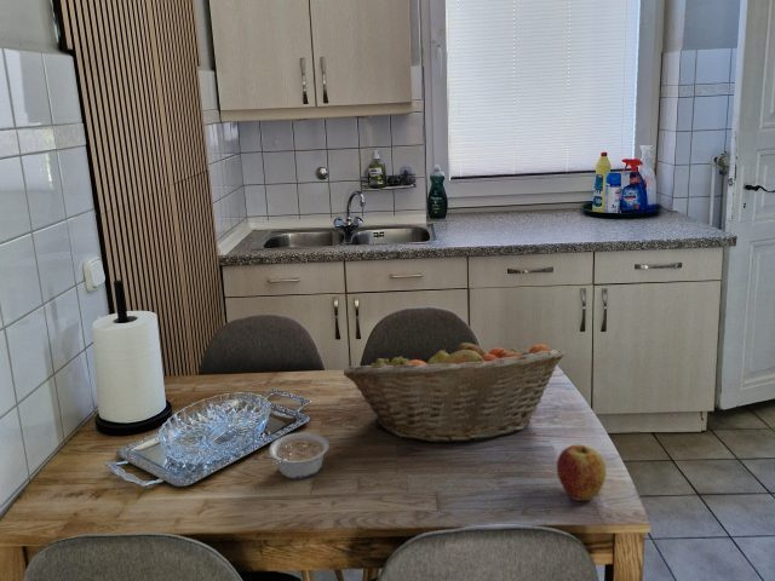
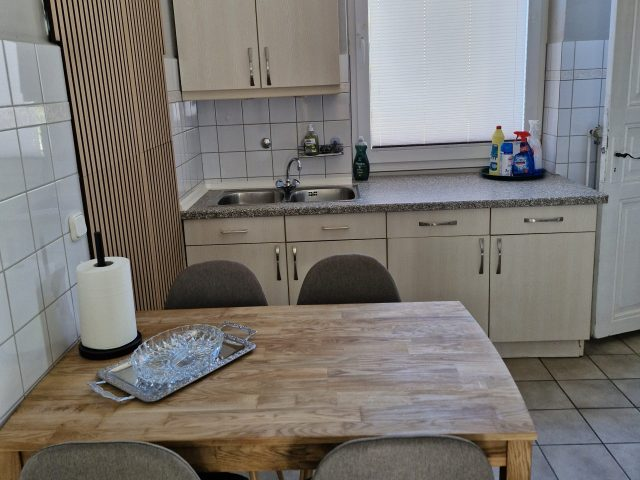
- apple (580, 471)
- legume (299, 456)
- fruit basket (453, 379)
